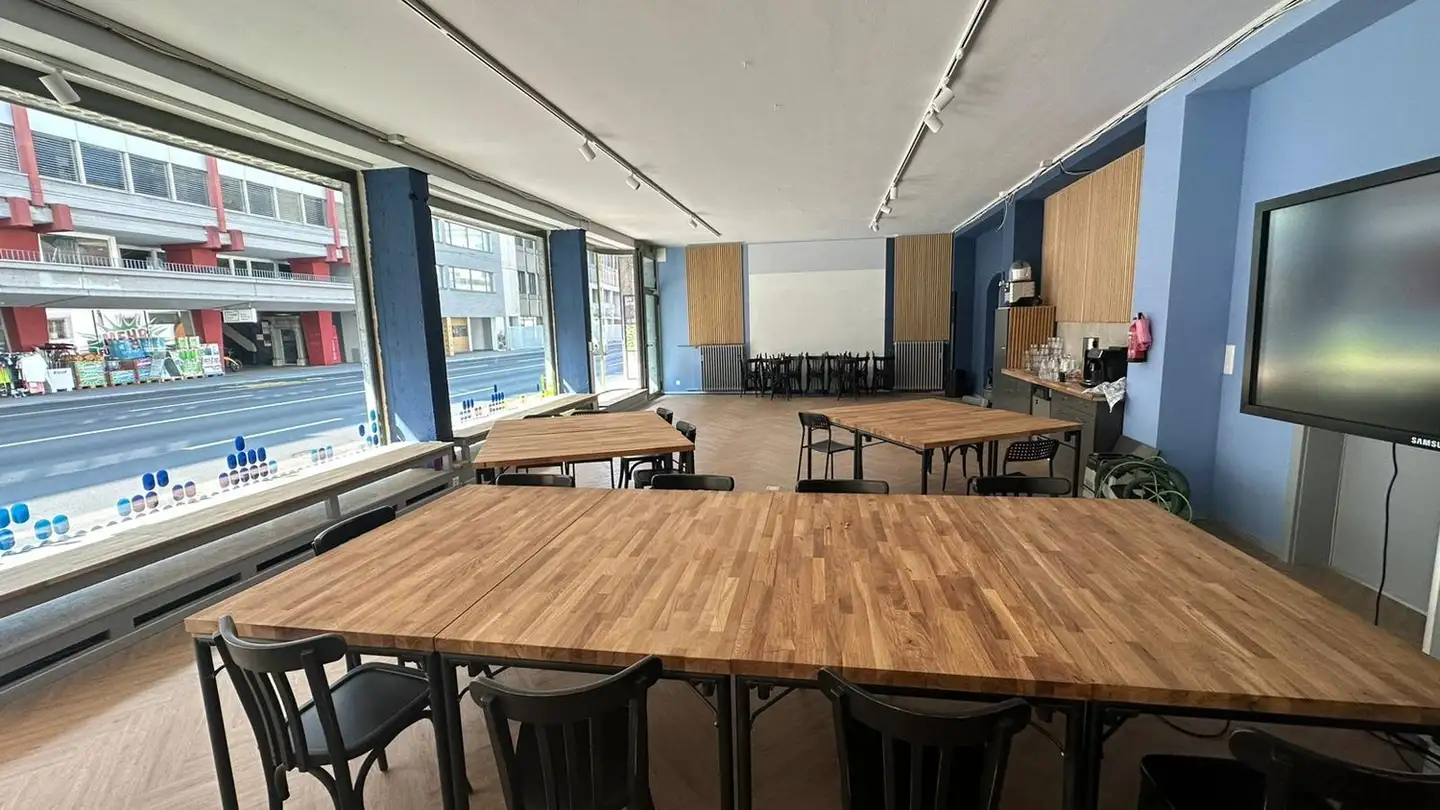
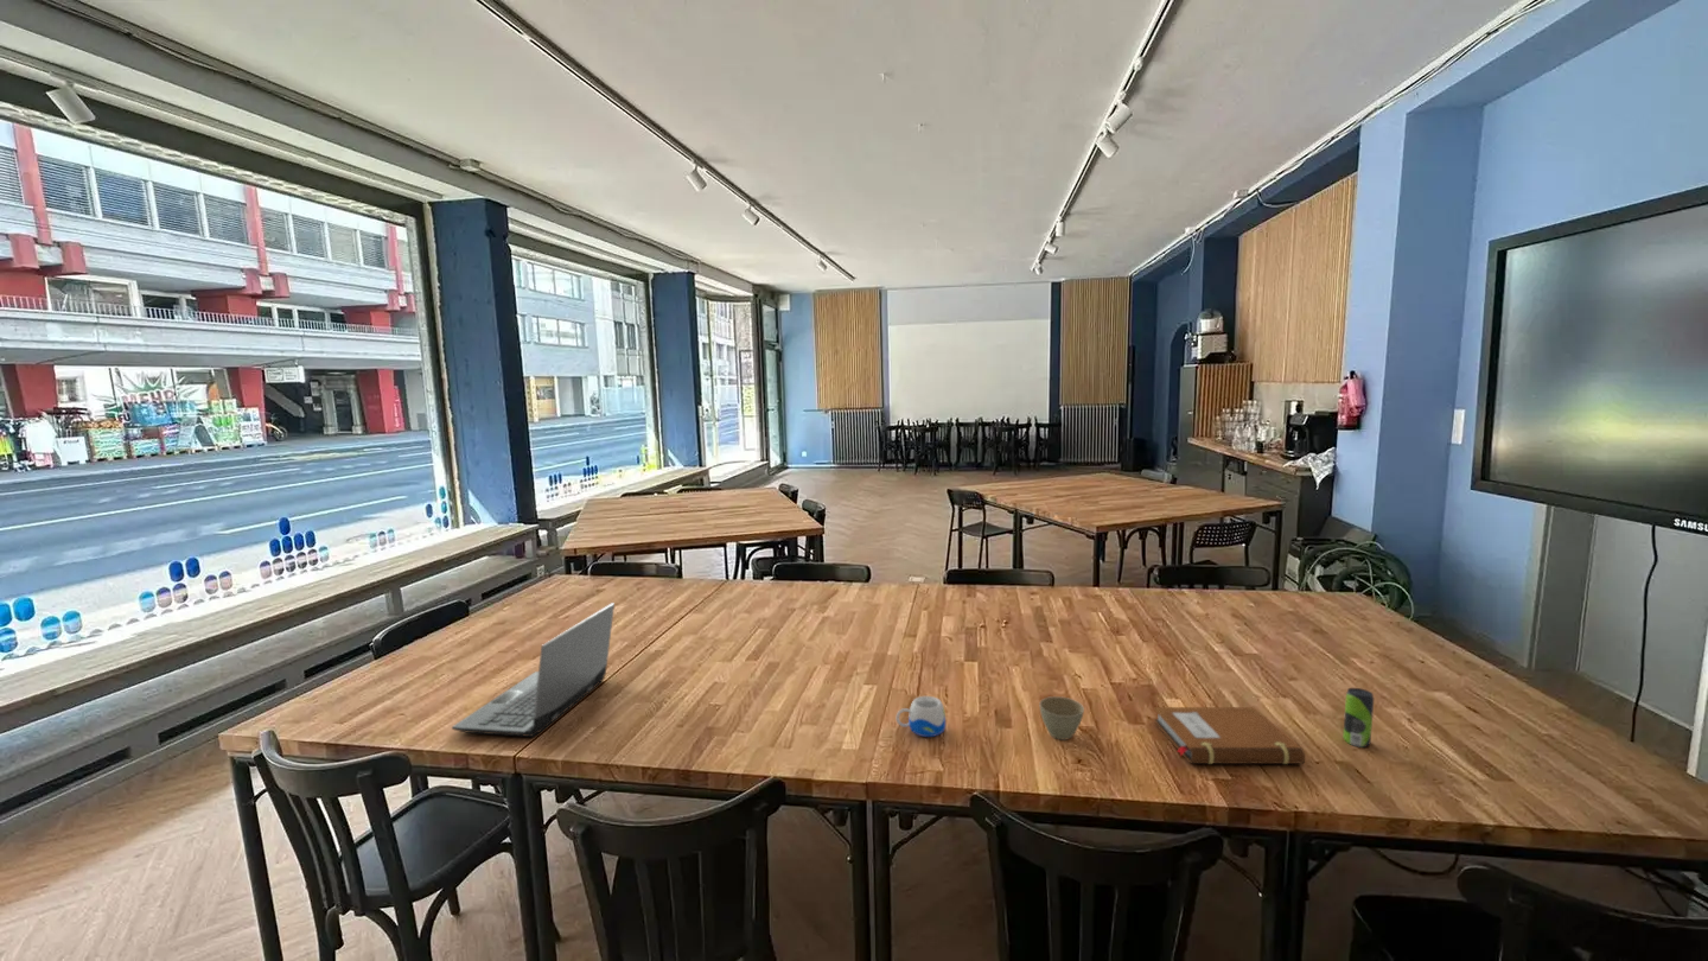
+ beverage can (1358, 717)
+ mug (920, 713)
+ notebook (1221, 734)
+ laptop computer (540, 663)
+ flower pot (1060, 720)
